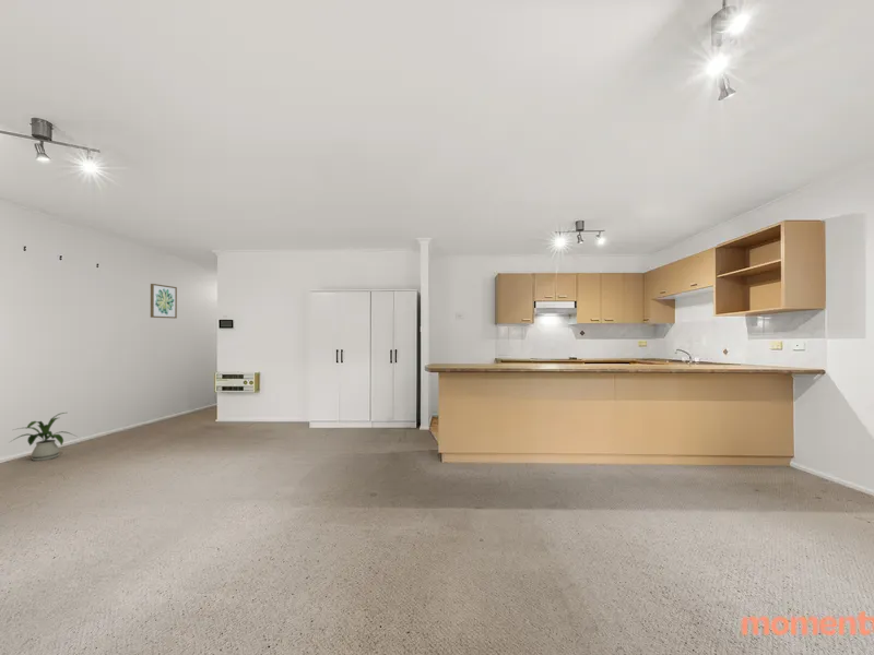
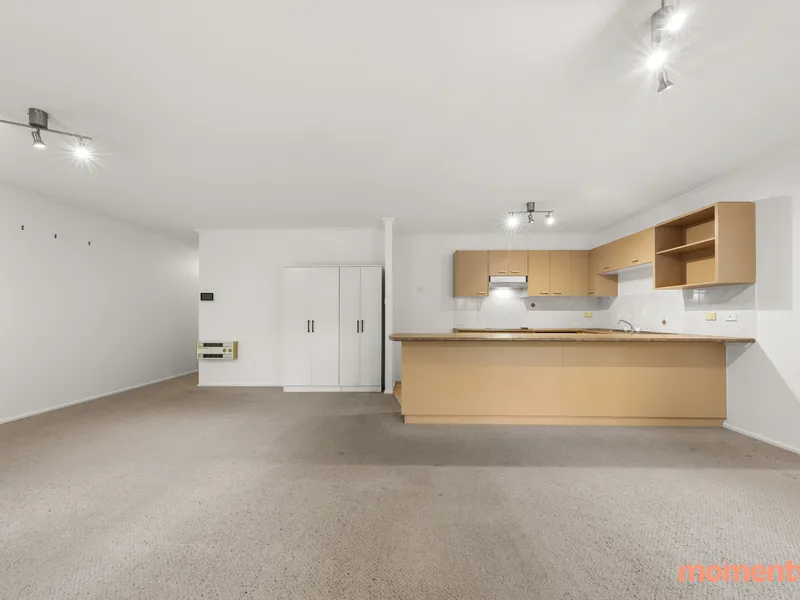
- house plant (43, 434)
- wall art (164, 301)
